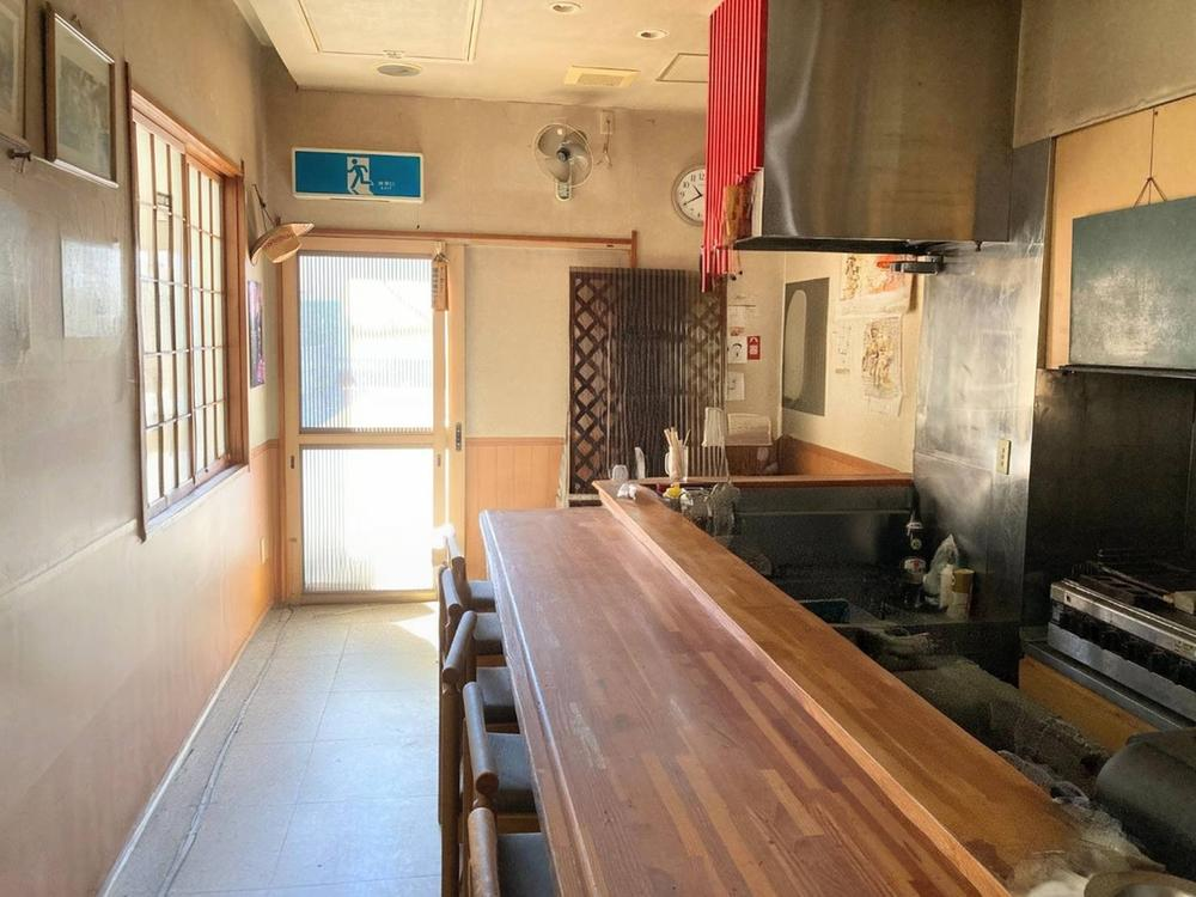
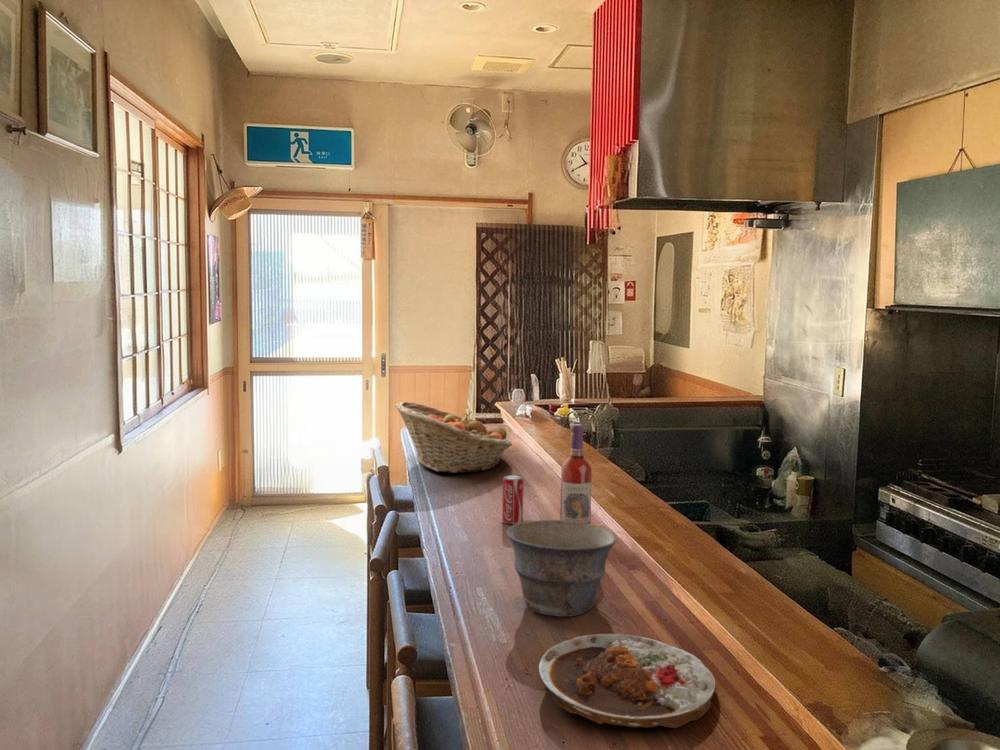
+ fruit basket (452, 433)
+ bowl (560, 568)
+ beverage can (512, 499)
+ wine bottle (576, 486)
+ plate (626, 672)
